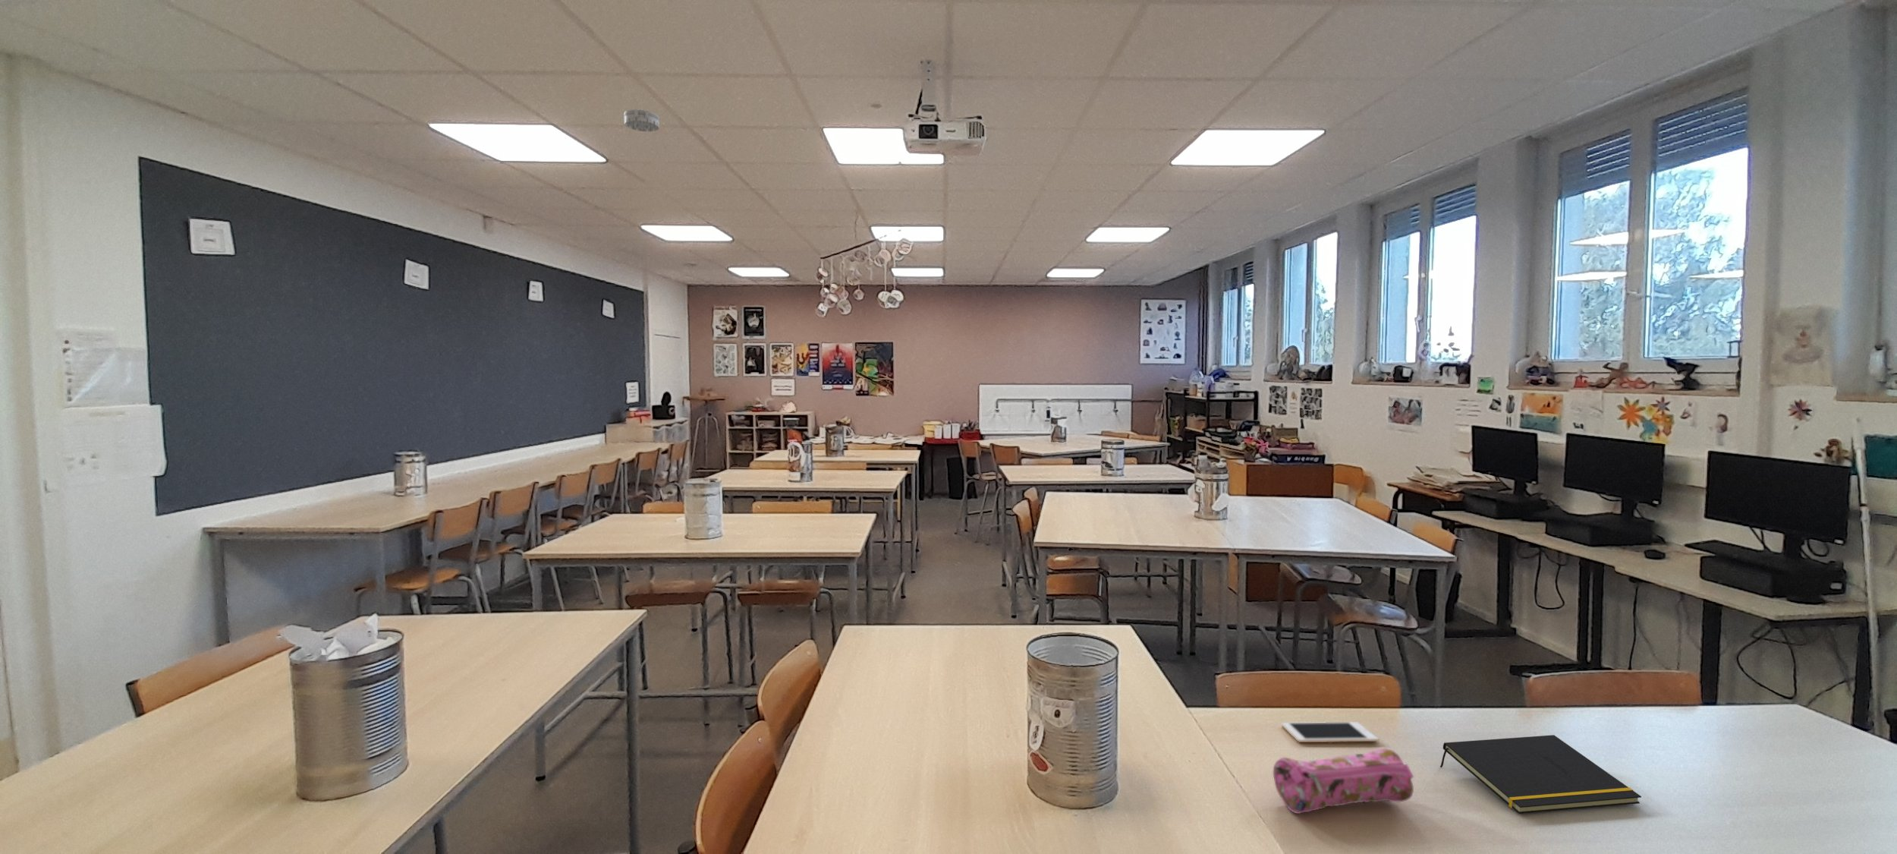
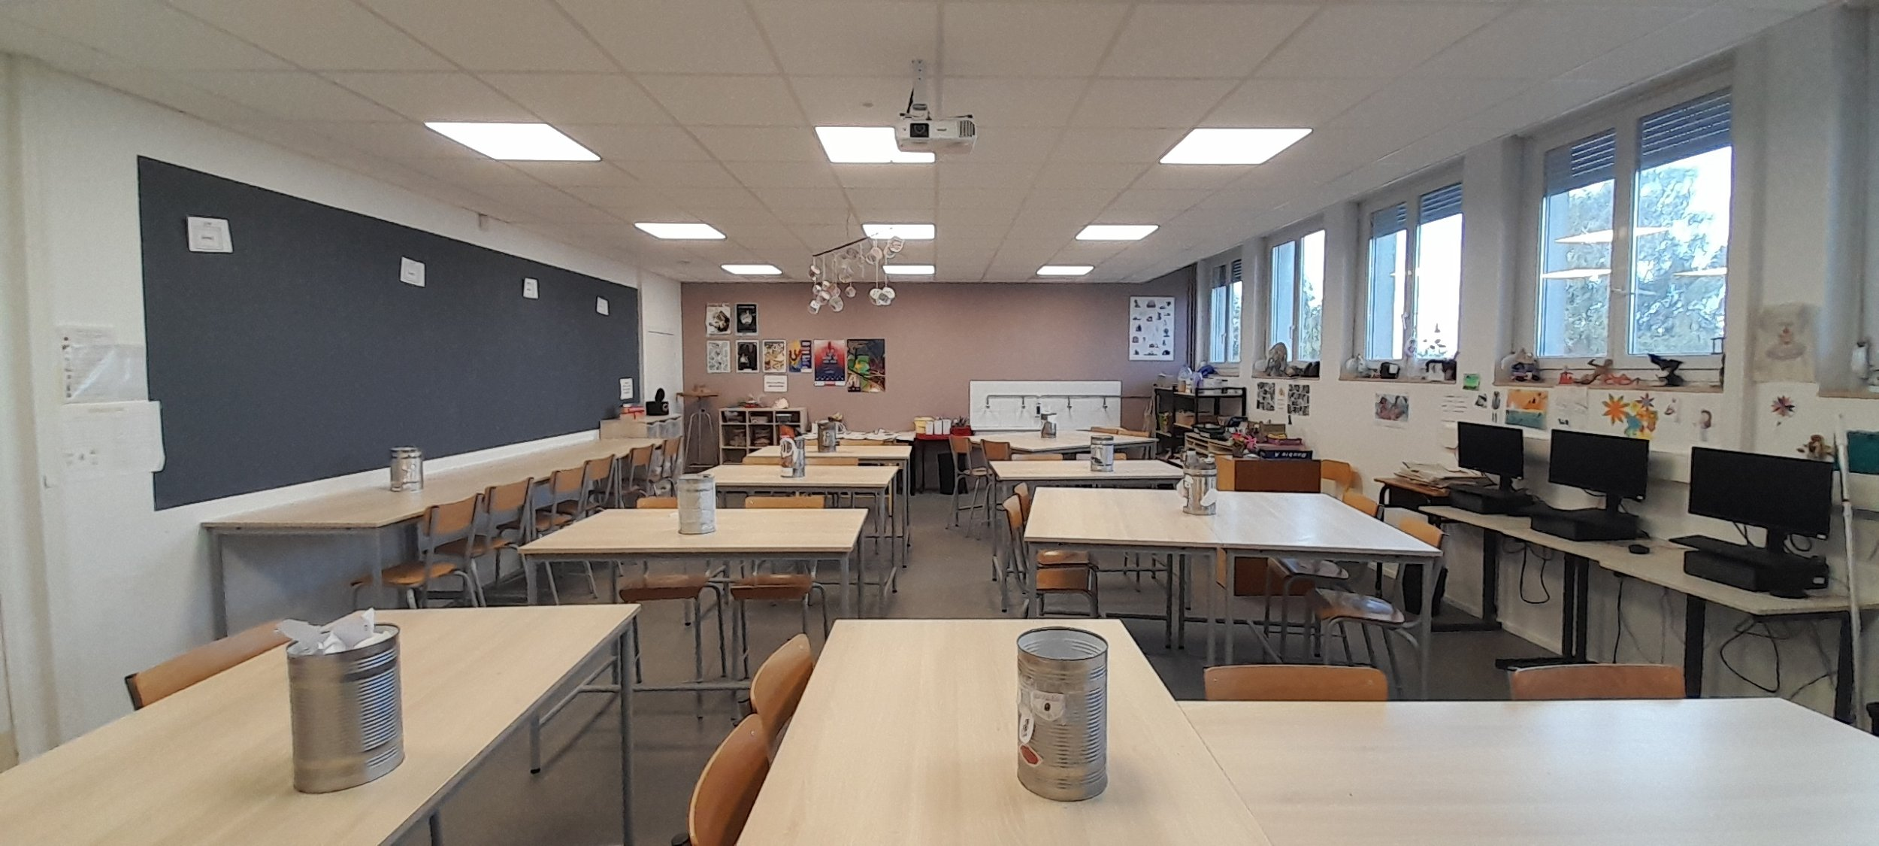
- pencil case (1343, 779)
- smoke detector (641, 120)
- notepad (1538, 772)
- cell phone (1328, 732)
